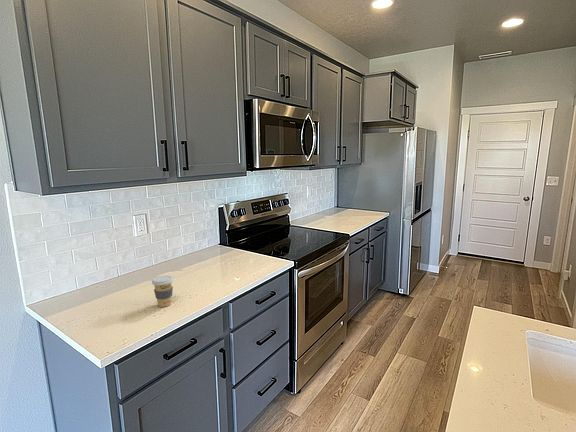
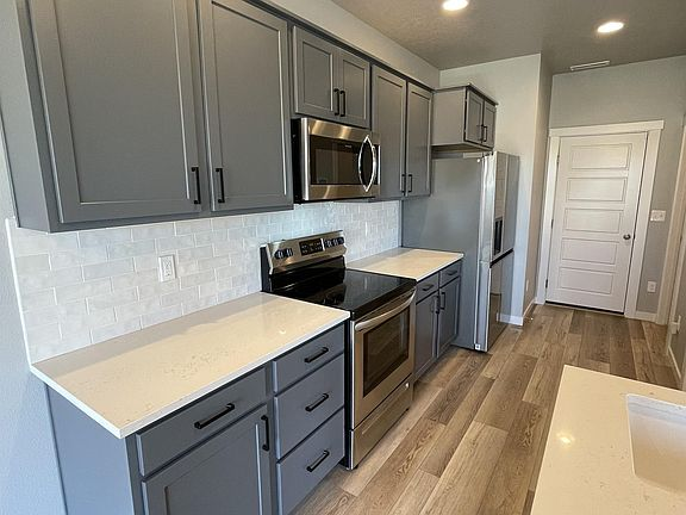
- coffee cup (163, 291)
